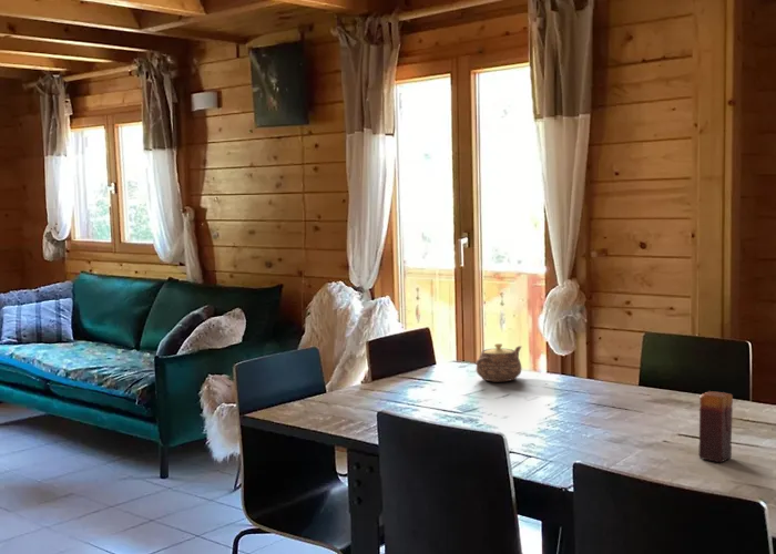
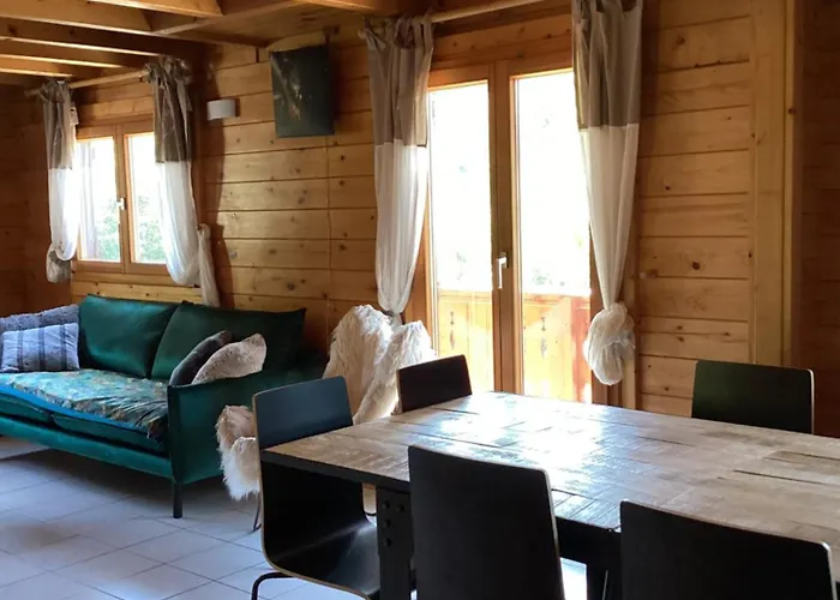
- candle (715, 425)
- teapot (500, 360)
